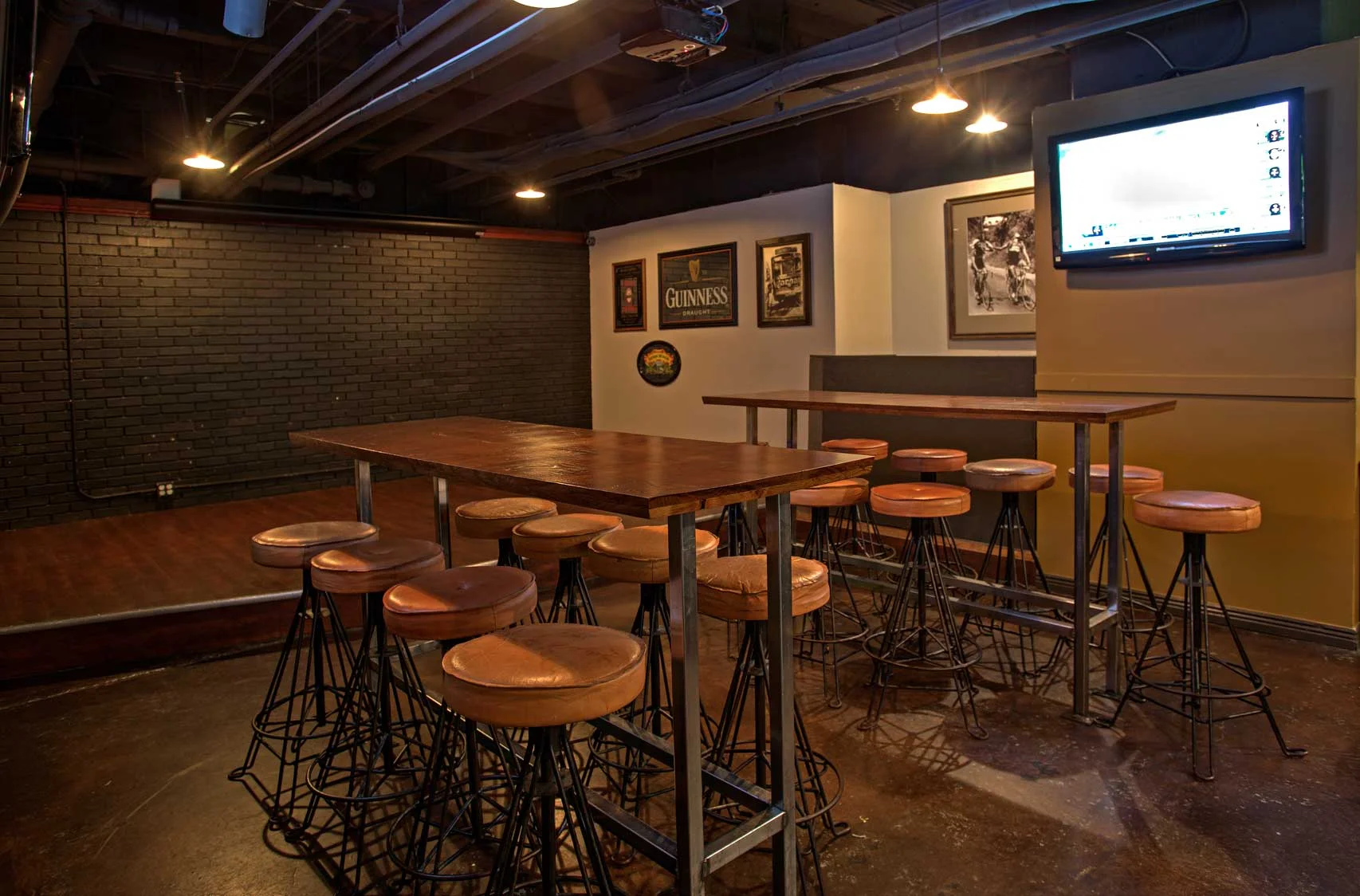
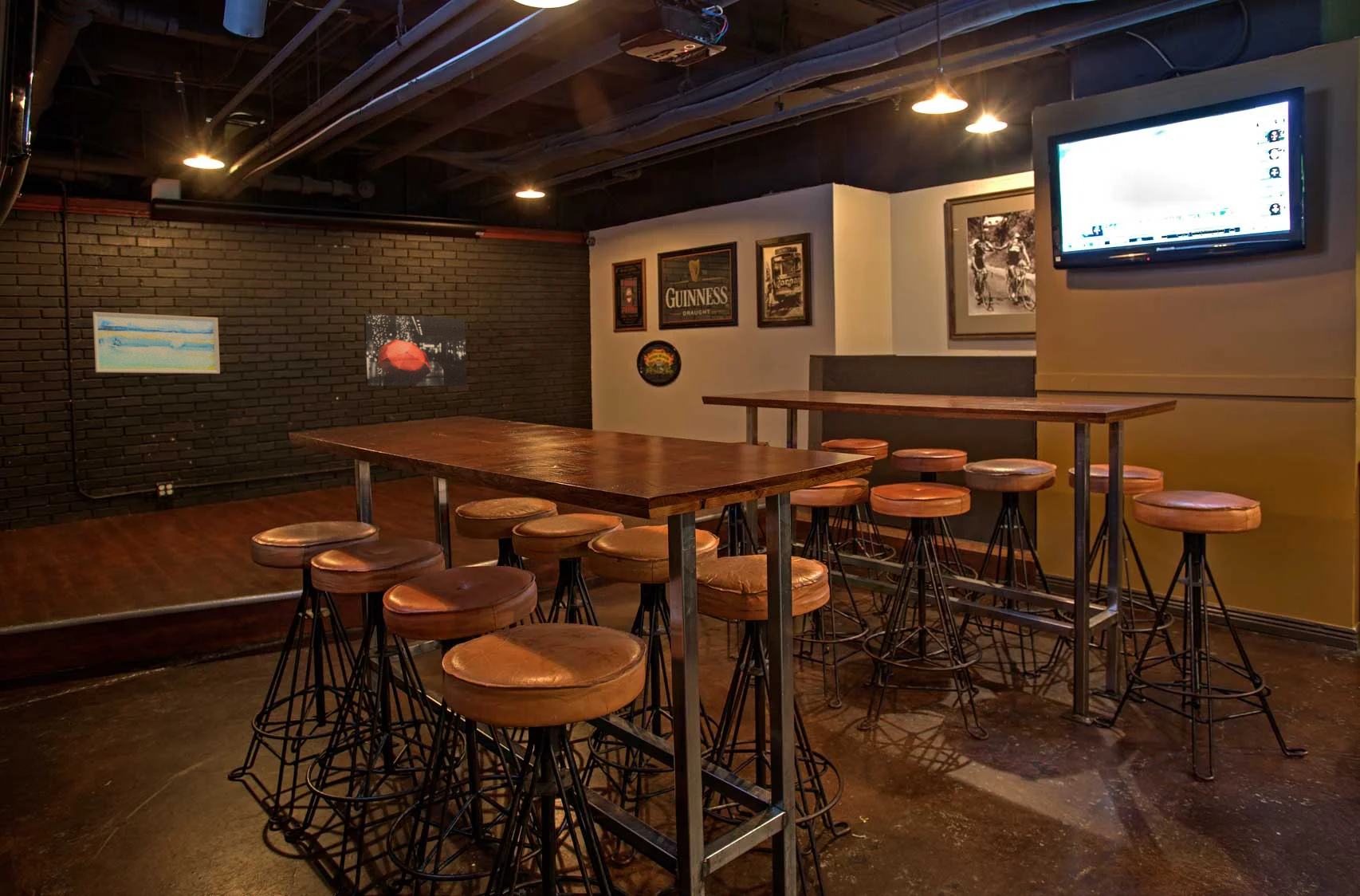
+ wall art (417, 351)
+ wall art (158, 344)
